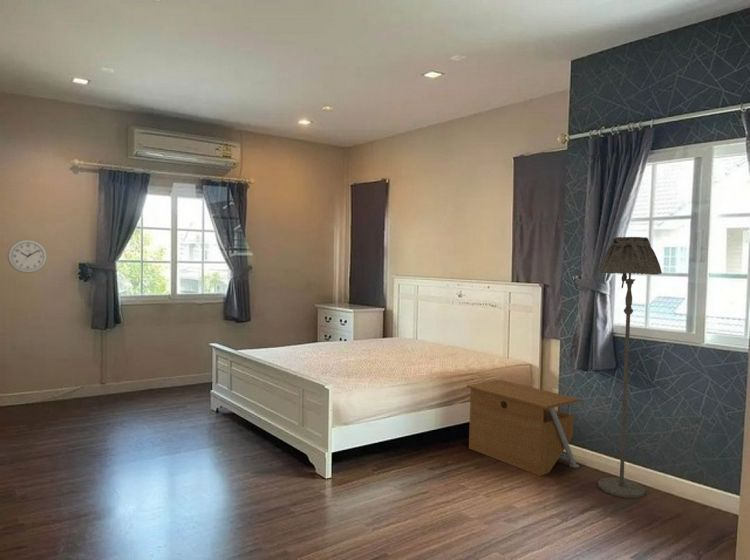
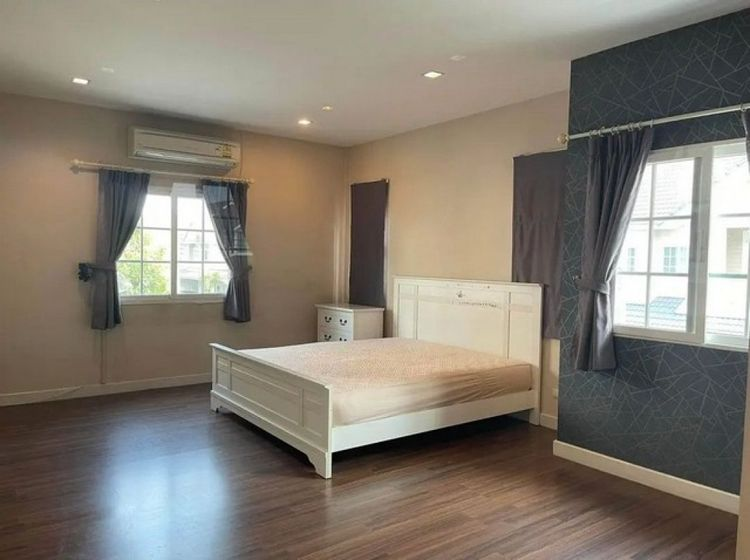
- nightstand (521, 423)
- floor lamp (625, 363)
- wall clock (27, 256)
